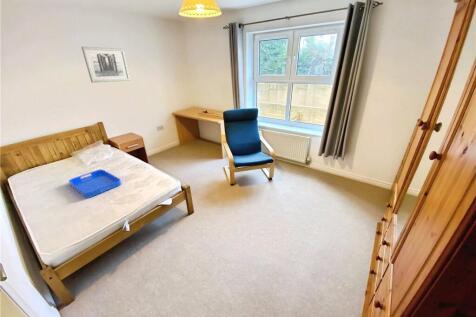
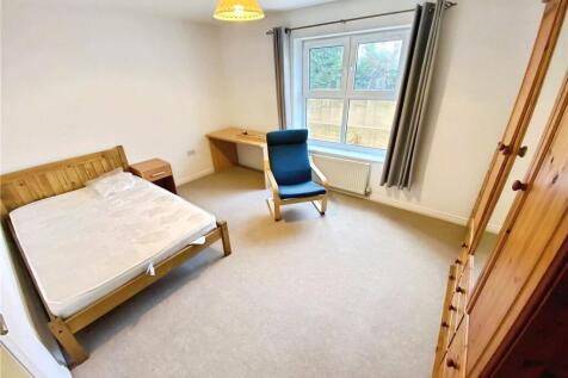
- serving tray (95, 182)
- wall art (108, 65)
